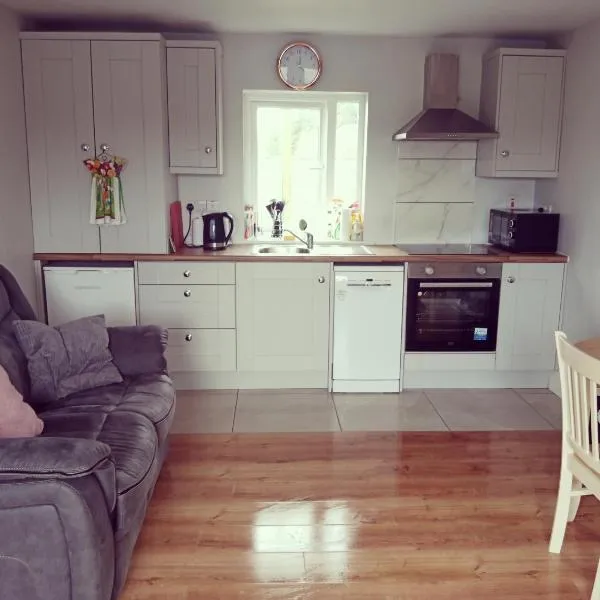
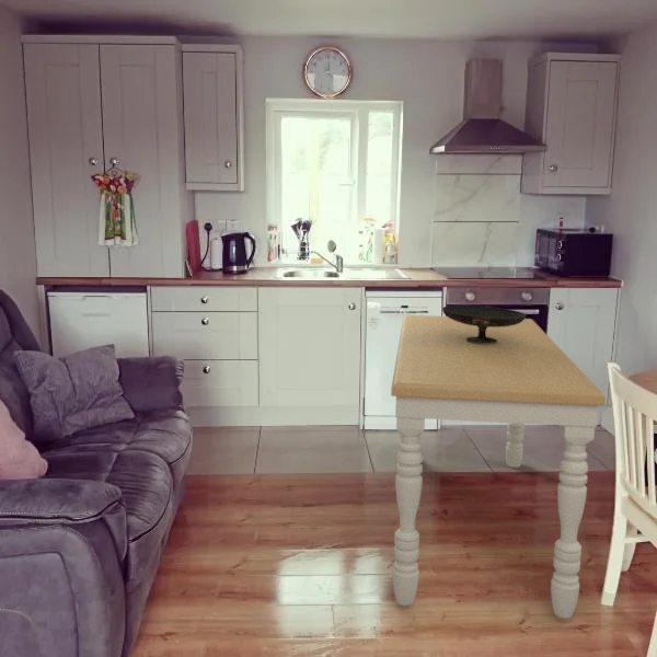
+ decorative bowl (483, 324)
+ dining table (473, 420)
